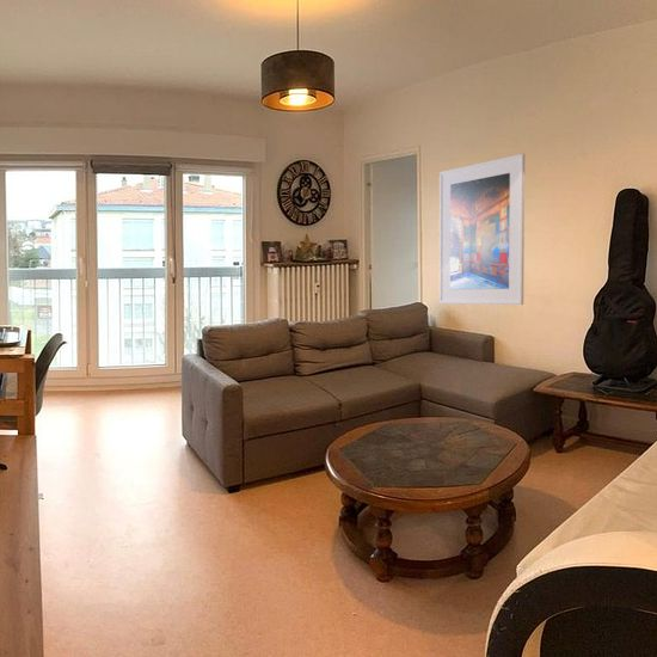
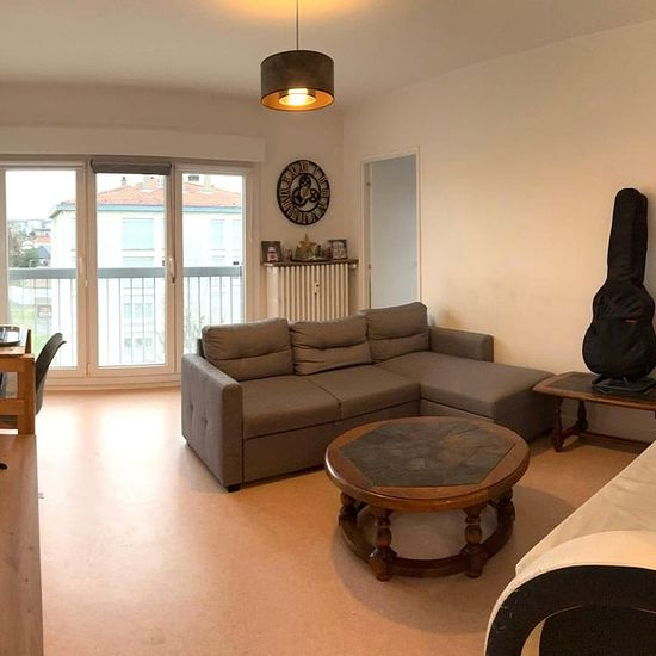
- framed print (478, 234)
